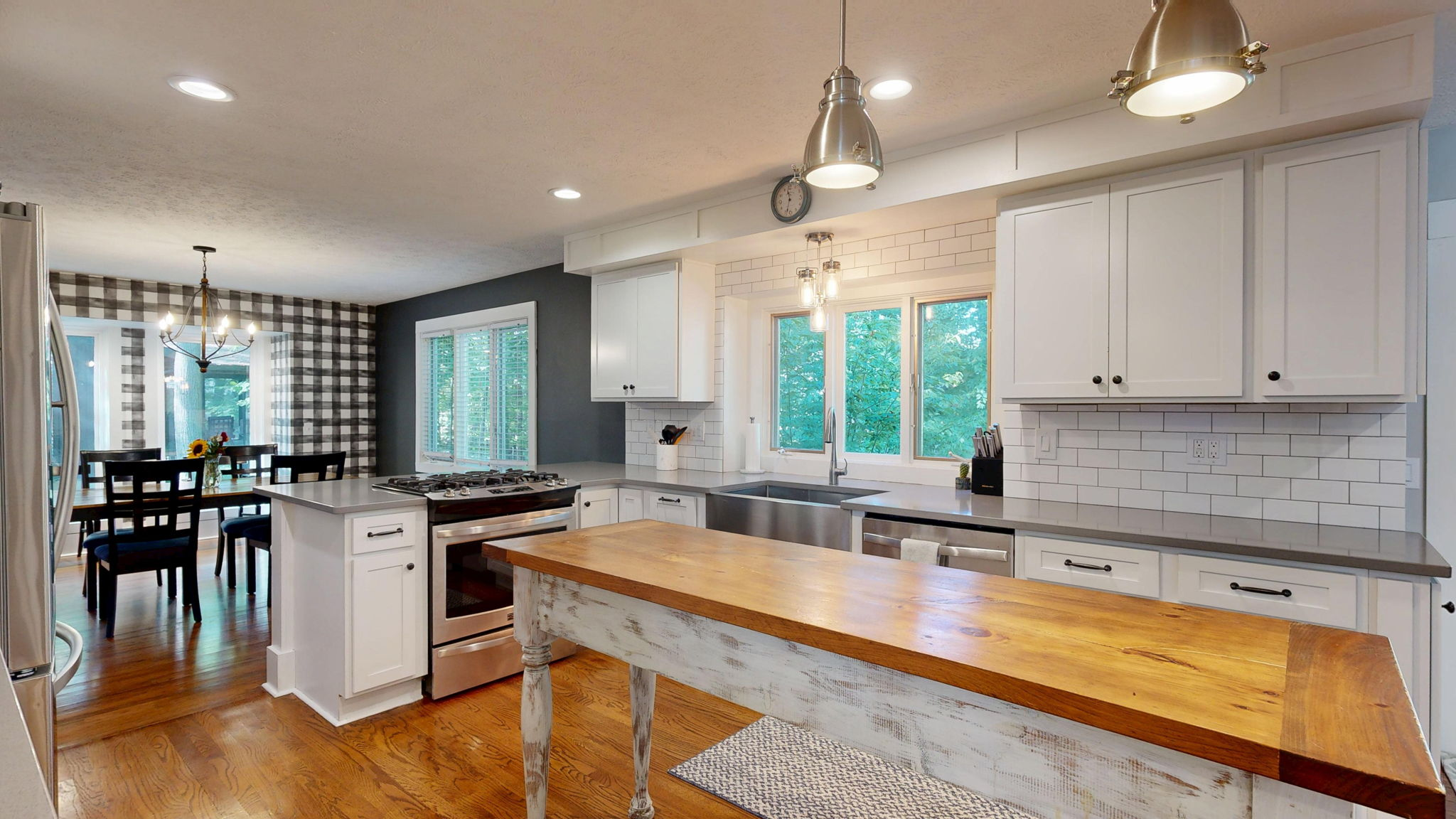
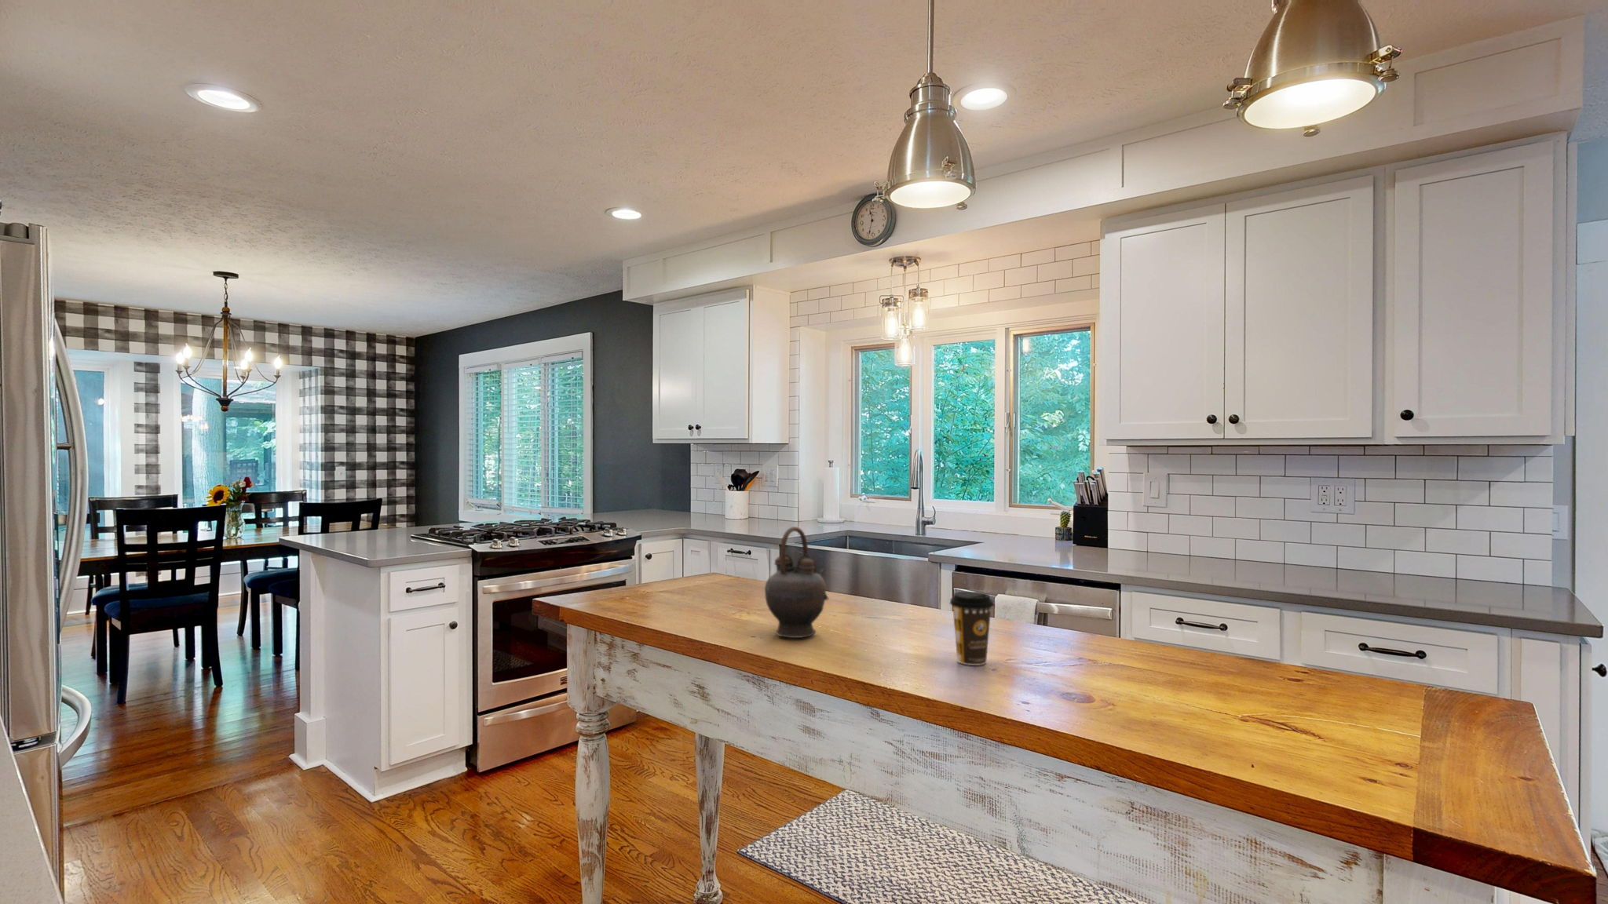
+ coffee cup (971, 628)
+ teapot (800, 579)
